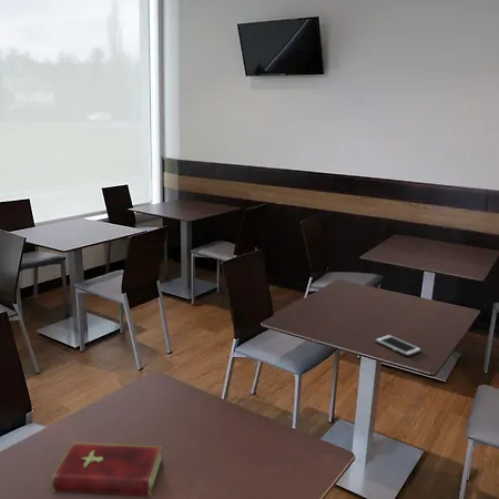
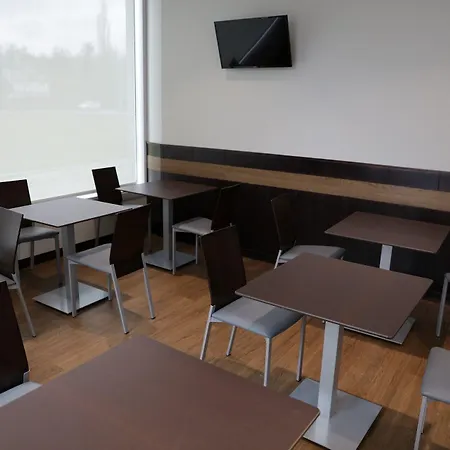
- hardcover book (110, 468)
- cell phone (397, 345)
